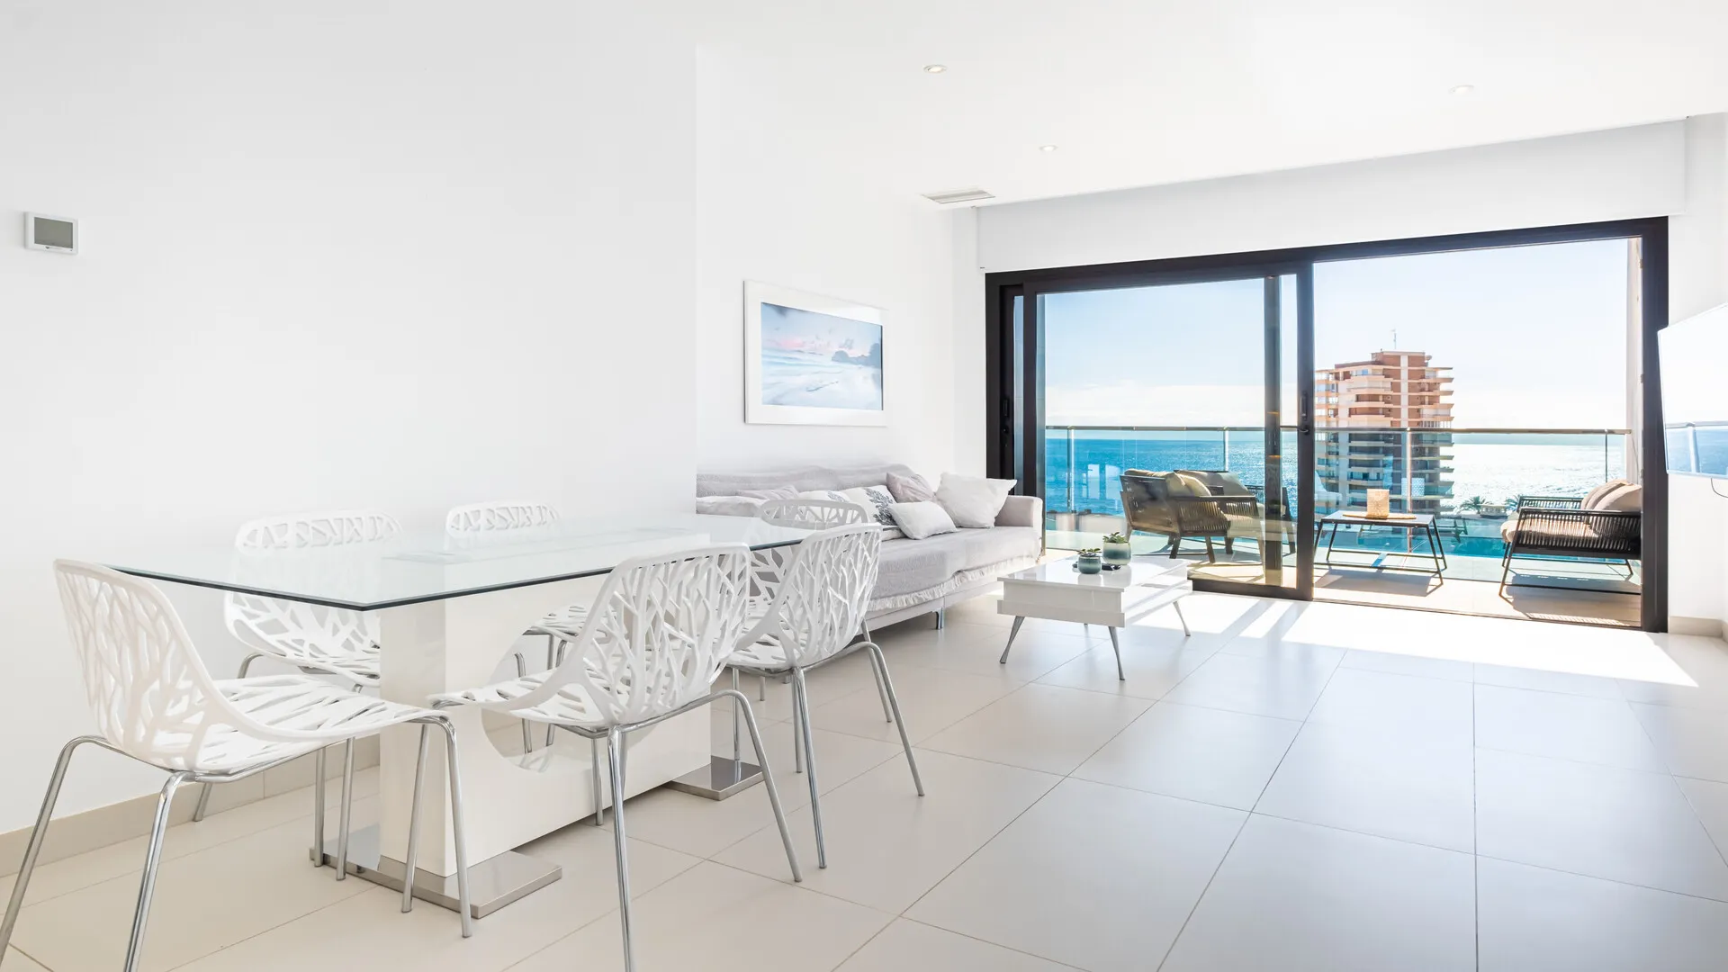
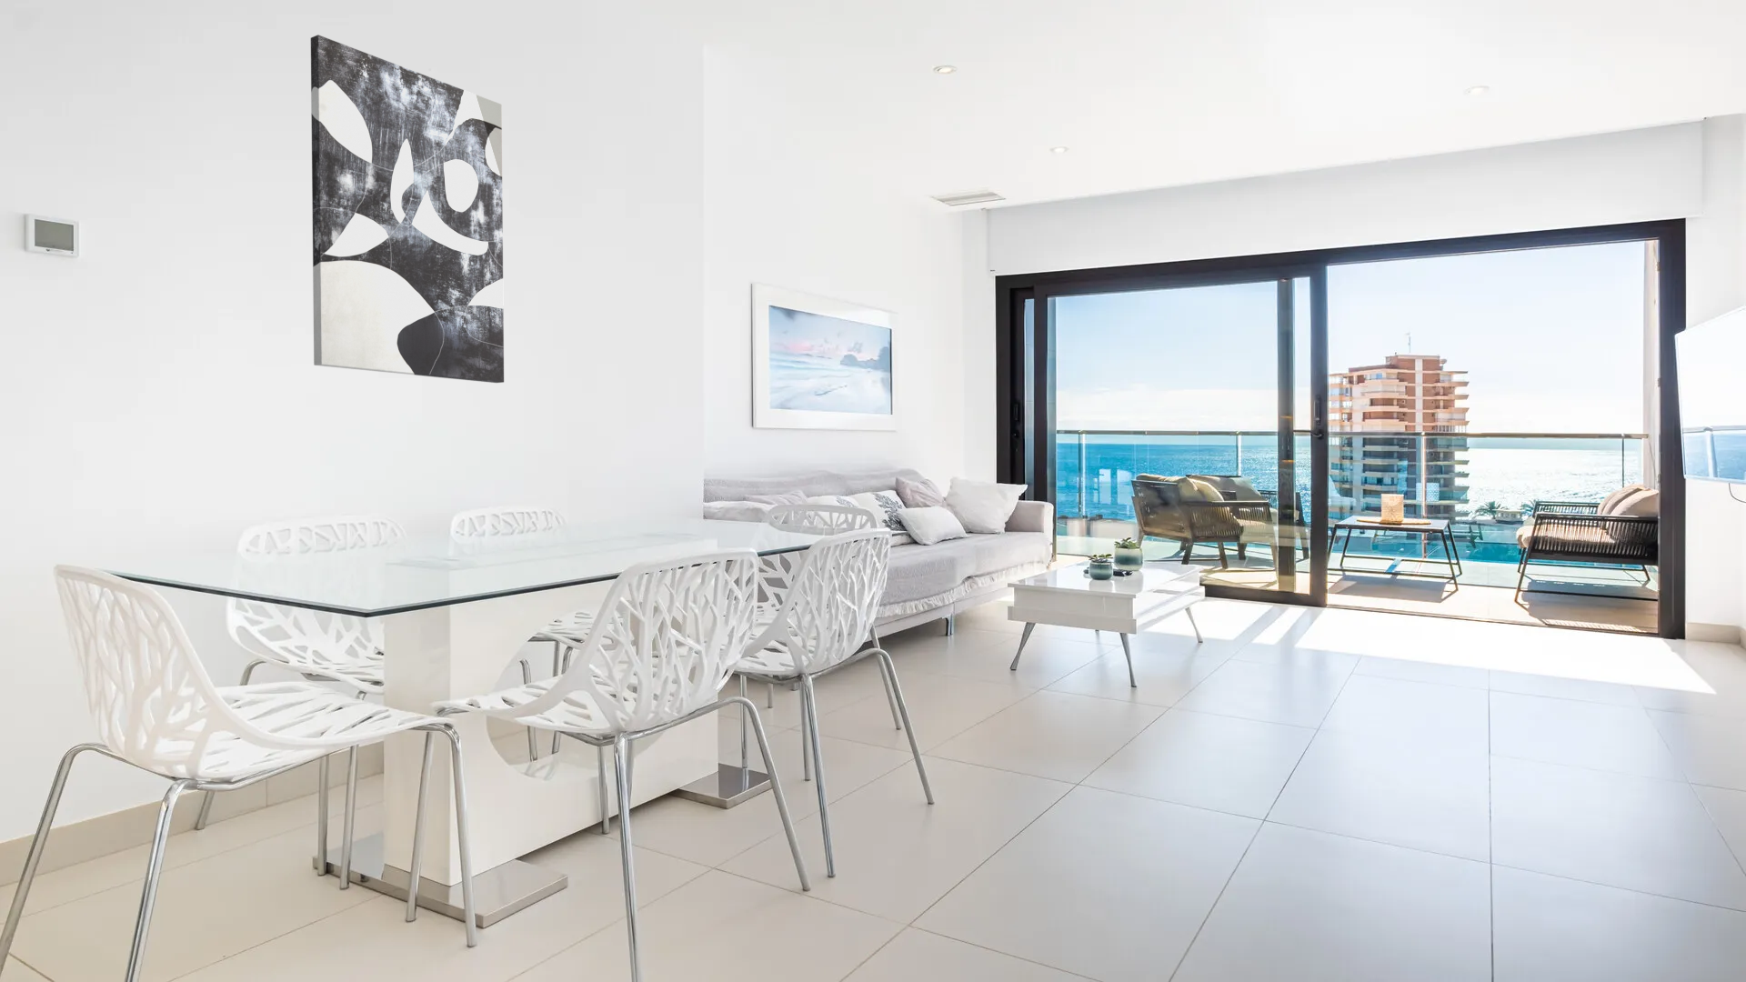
+ wall art (415, 224)
